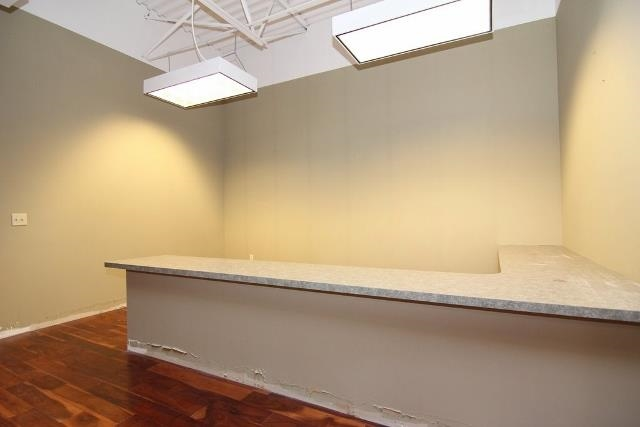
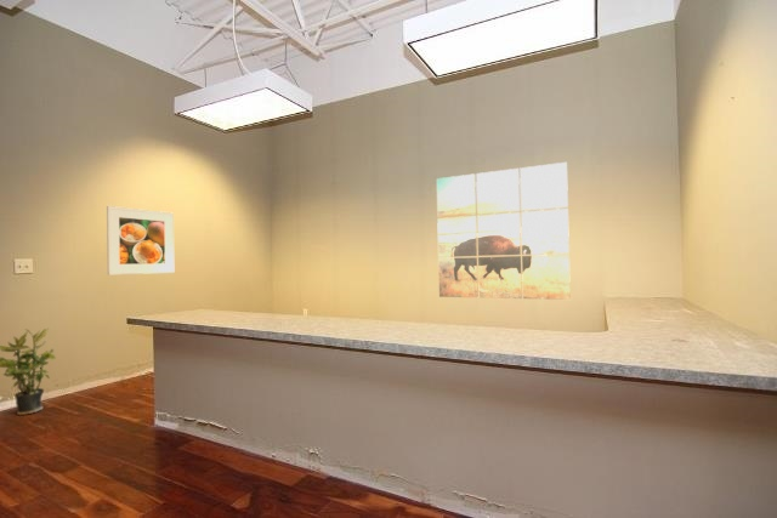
+ potted plant (24, 370)
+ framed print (142, 241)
+ wall art (498, 234)
